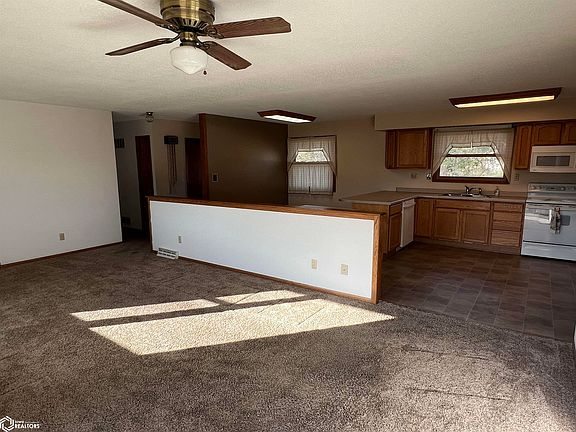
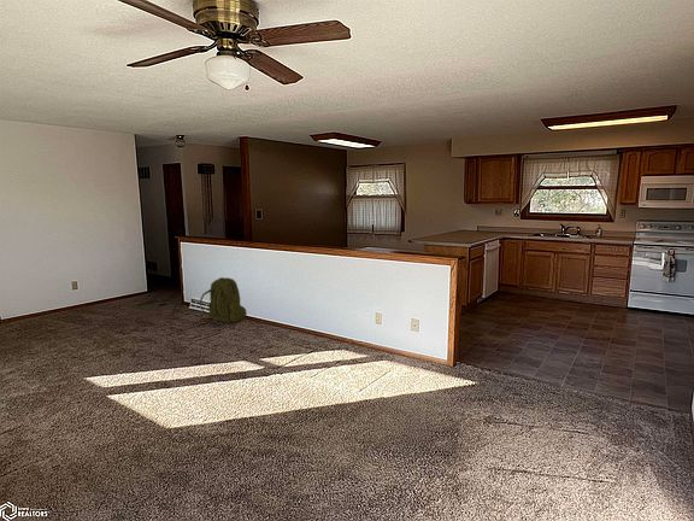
+ backpack (223, 298)
